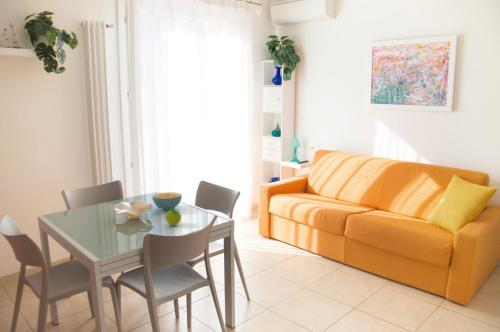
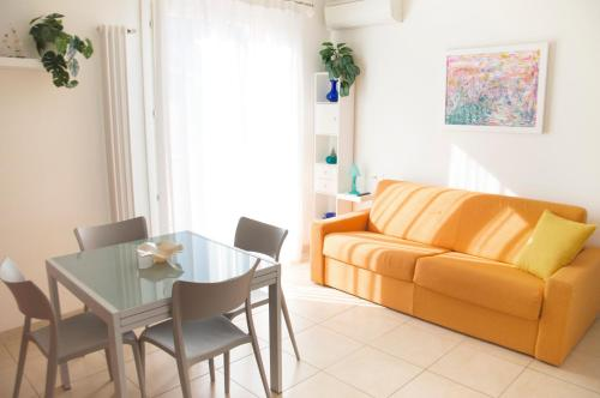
- cereal bowl (167, 202)
- fruit (173, 217)
